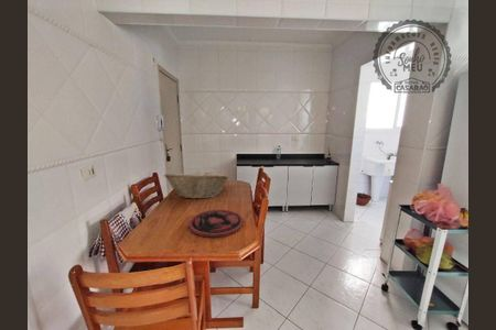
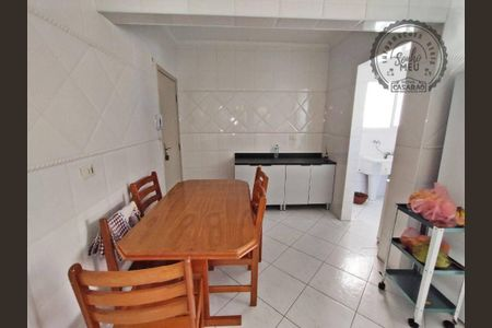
- plate (216, 221)
- fruit basket (197, 180)
